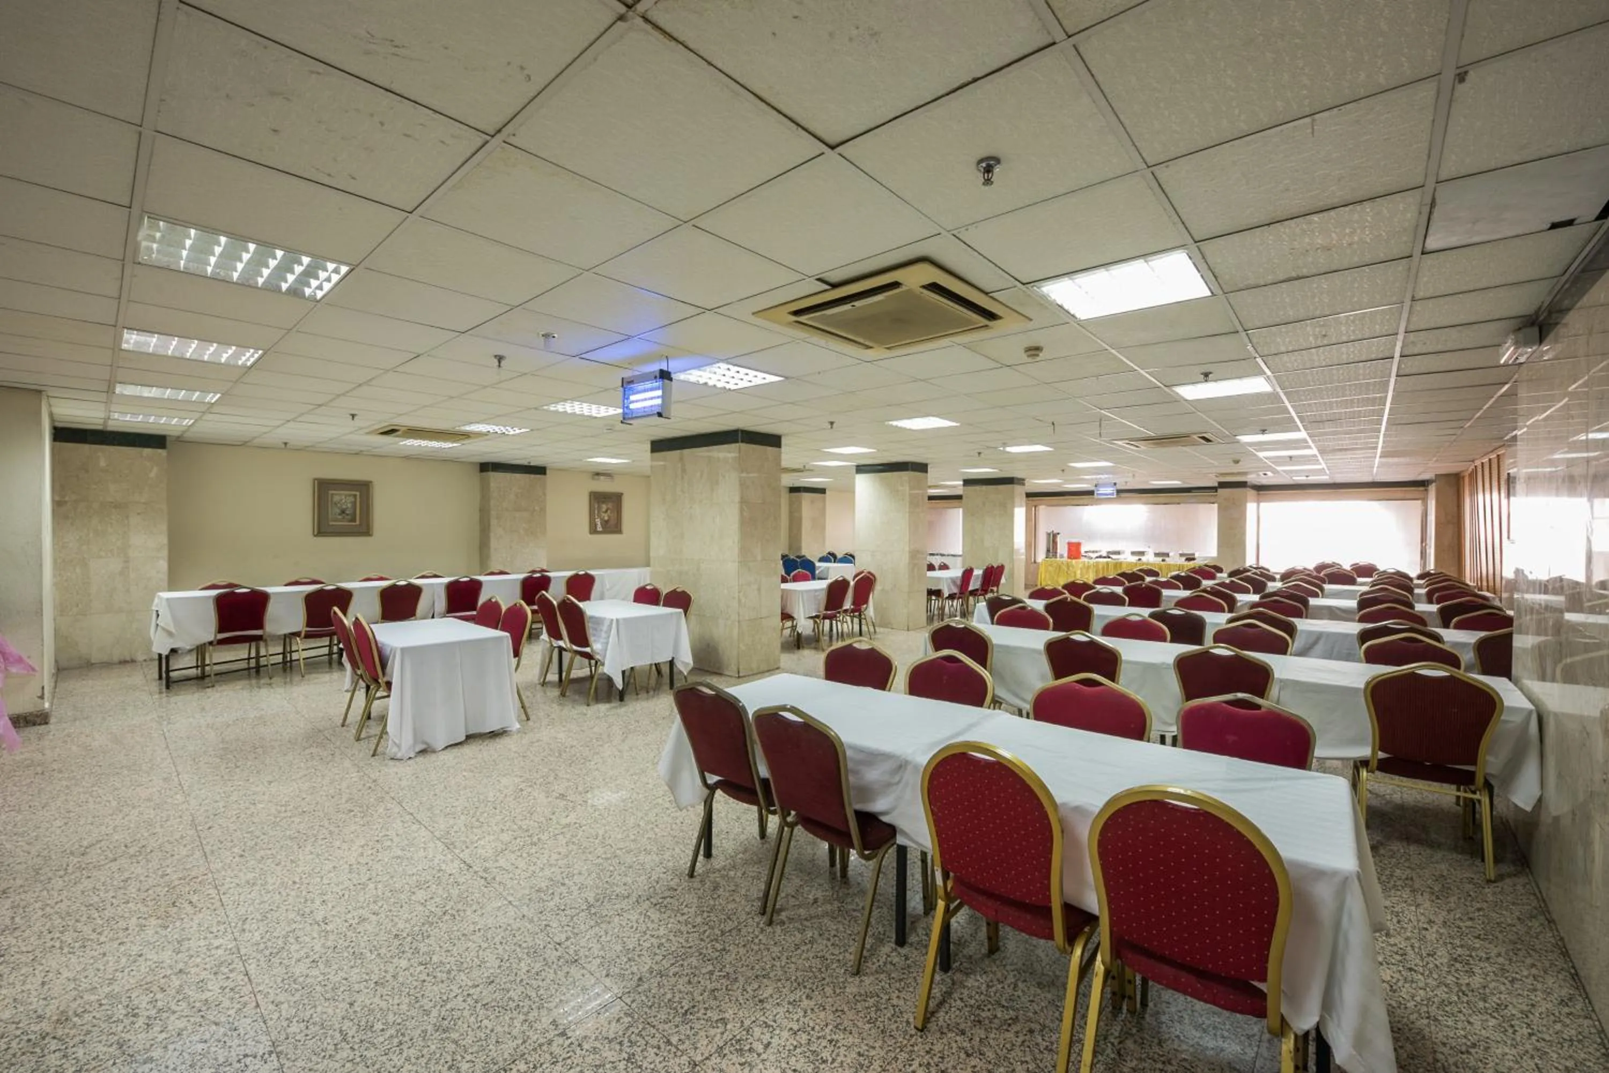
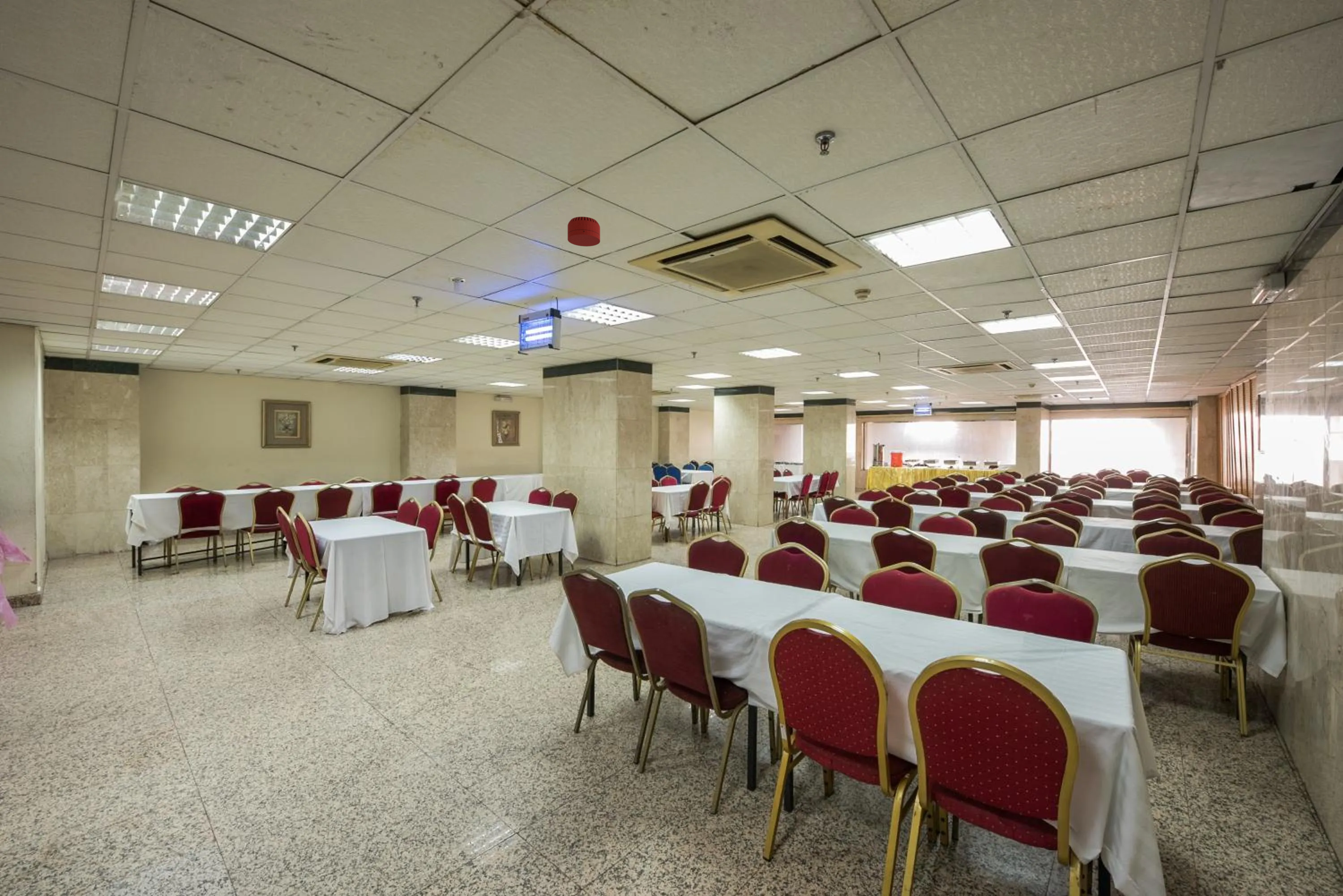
+ smoke detector (584, 231)
